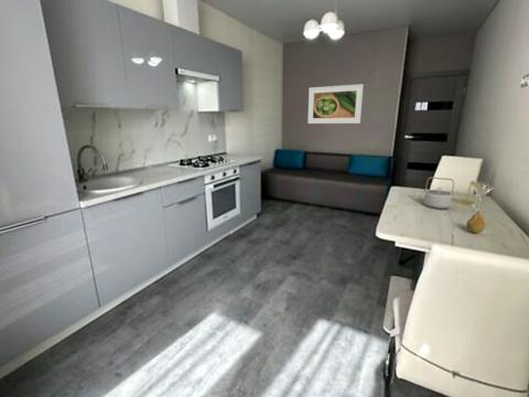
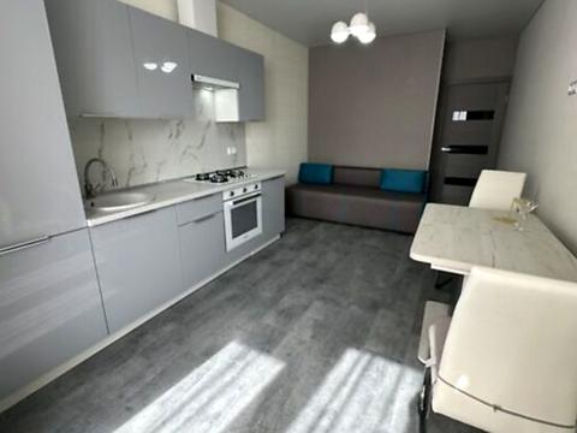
- fruit (476, 222)
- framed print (334, 105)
- teapot (441, 192)
